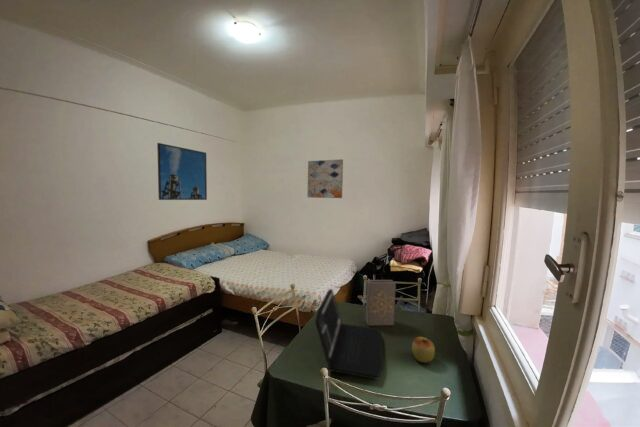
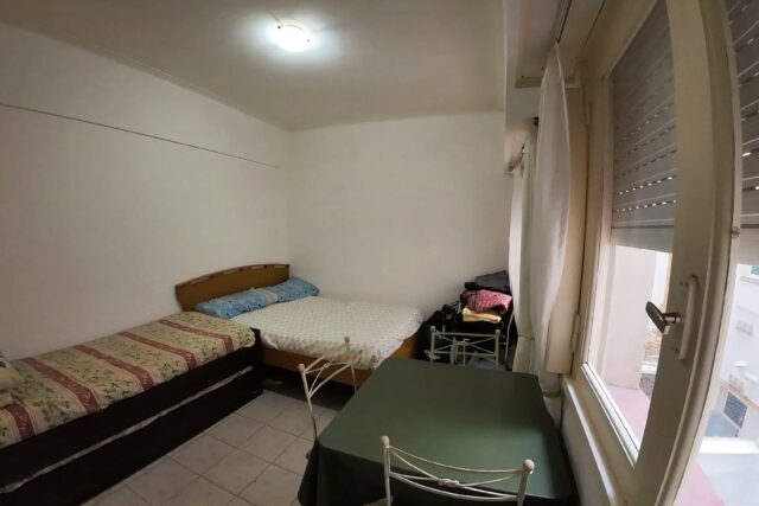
- book (380, 302)
- wall art (324, 179)
- laptop (352, 325)
- apple (423, 347)
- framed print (184, 174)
